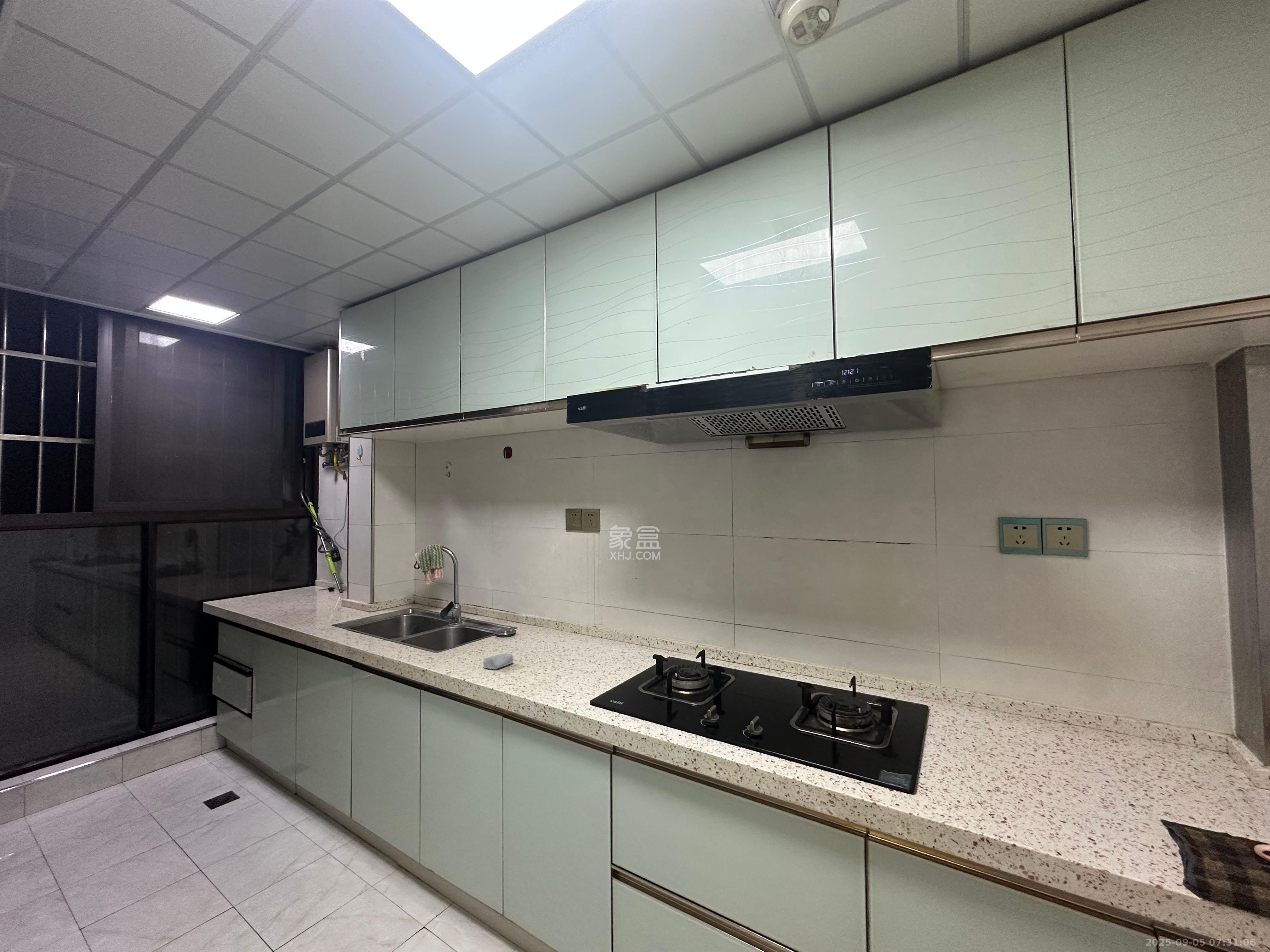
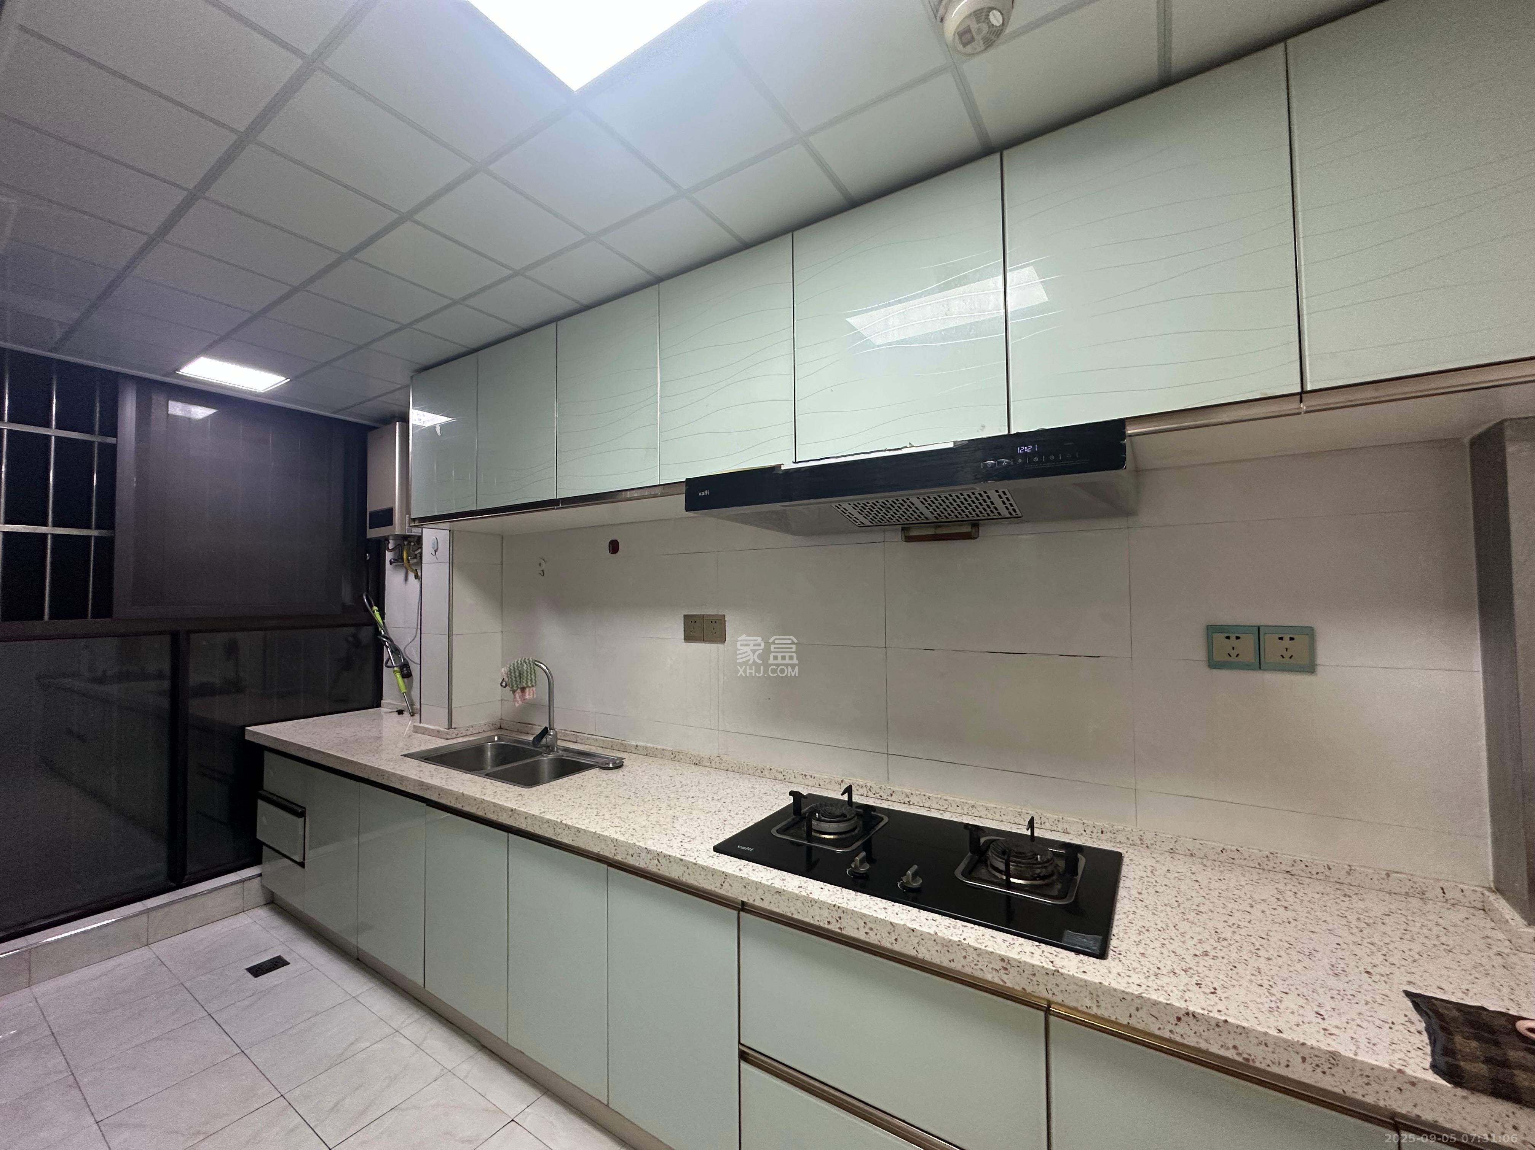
- soap bar (500, 659)
